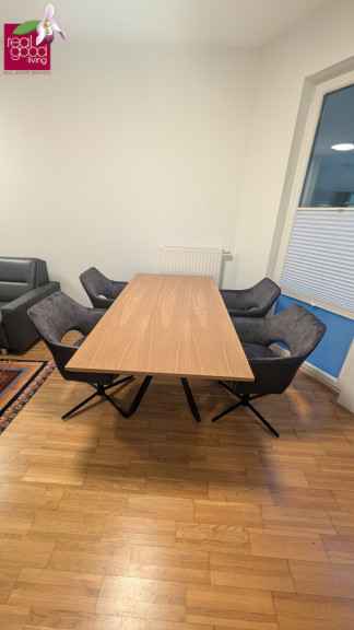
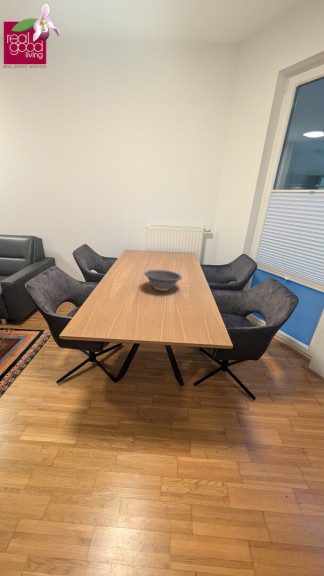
+ decorative bowl (162, 281)
